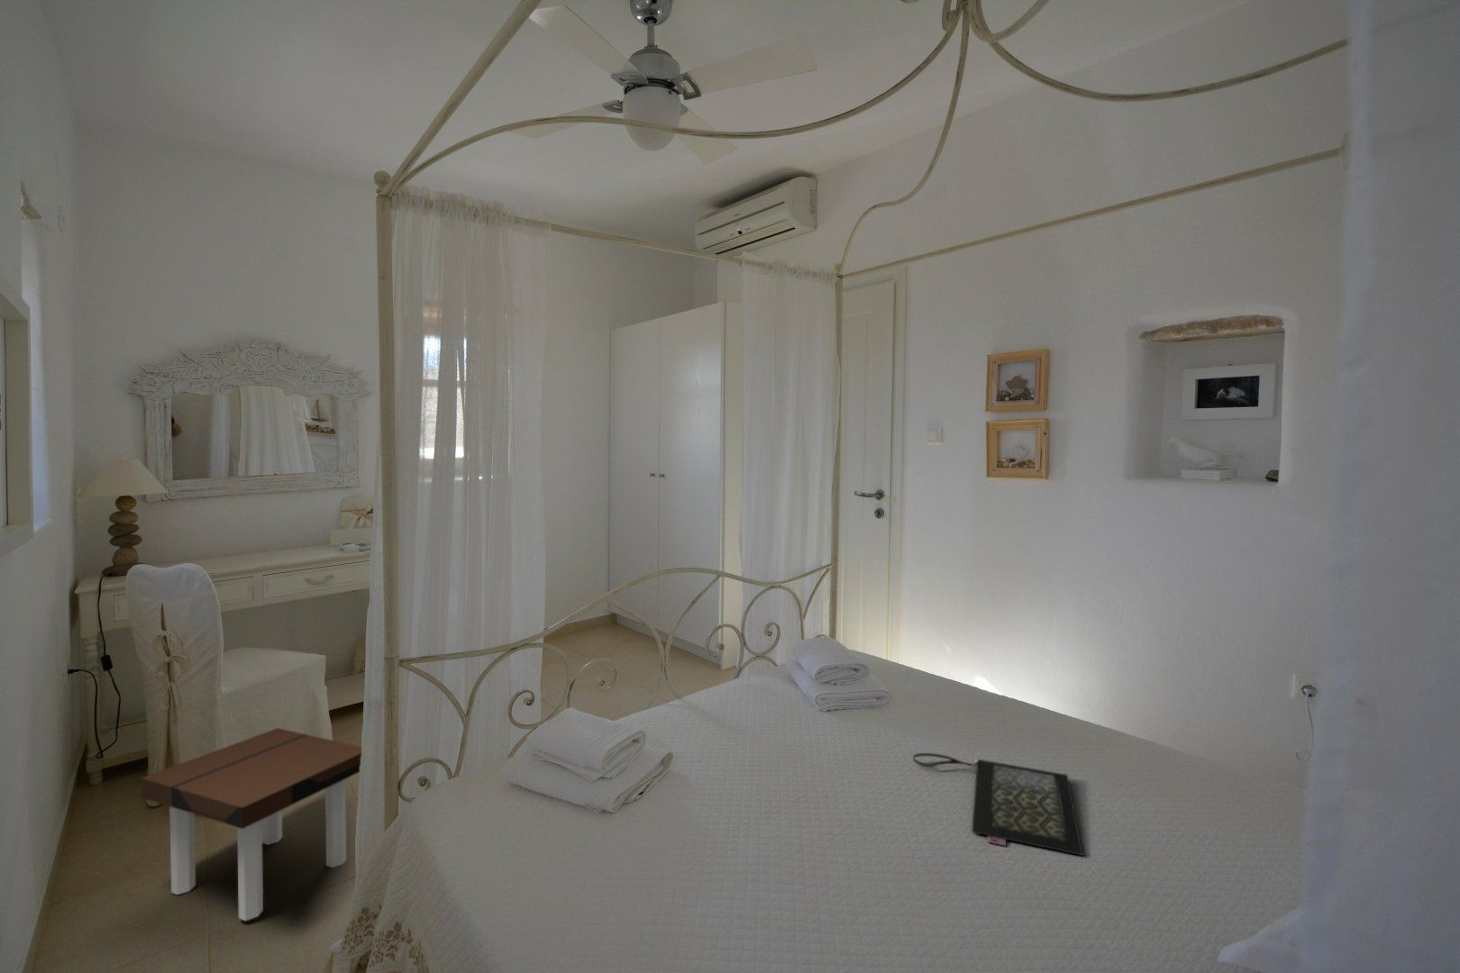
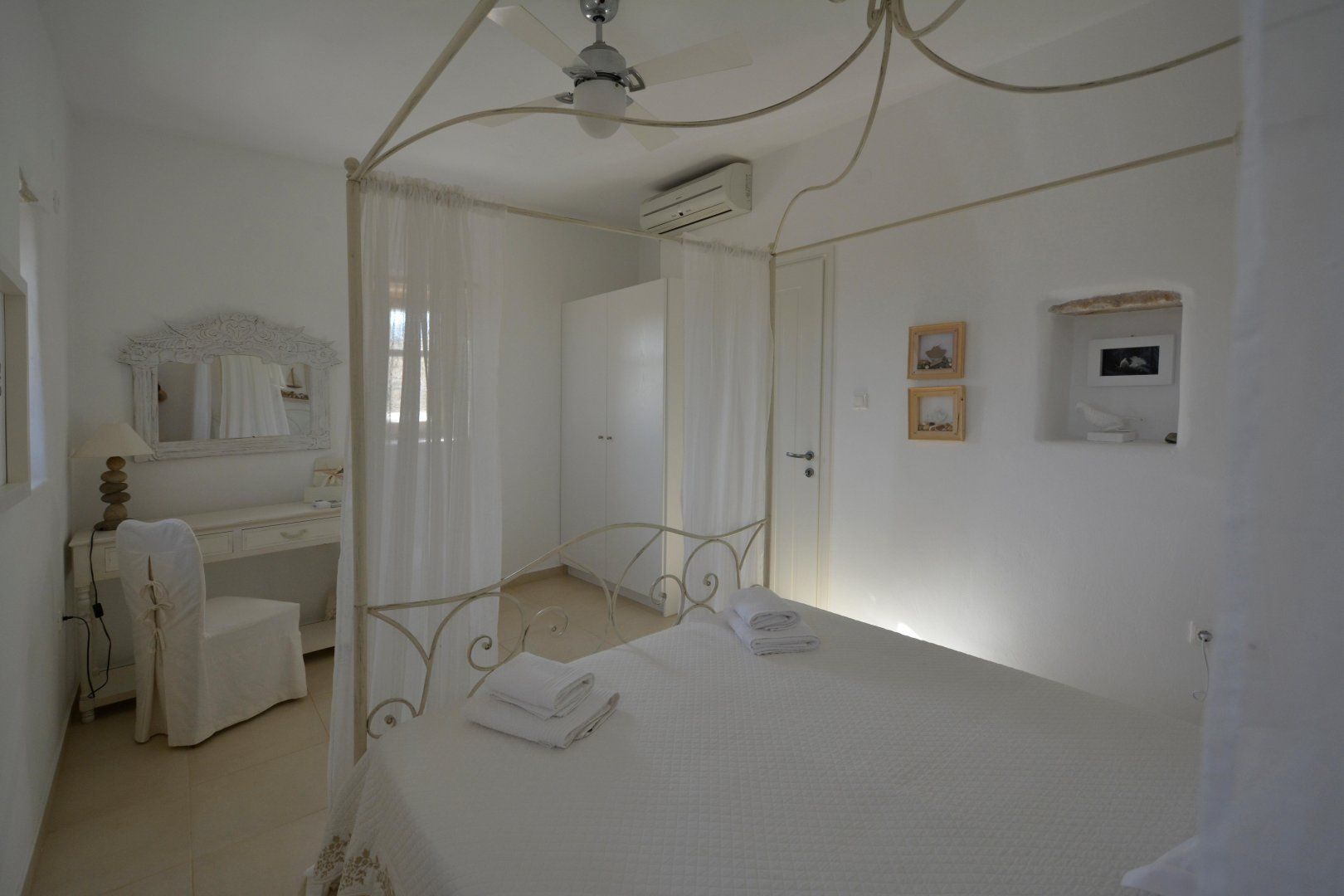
- clutch bag (1018, 796)
- side table (262, 819)
